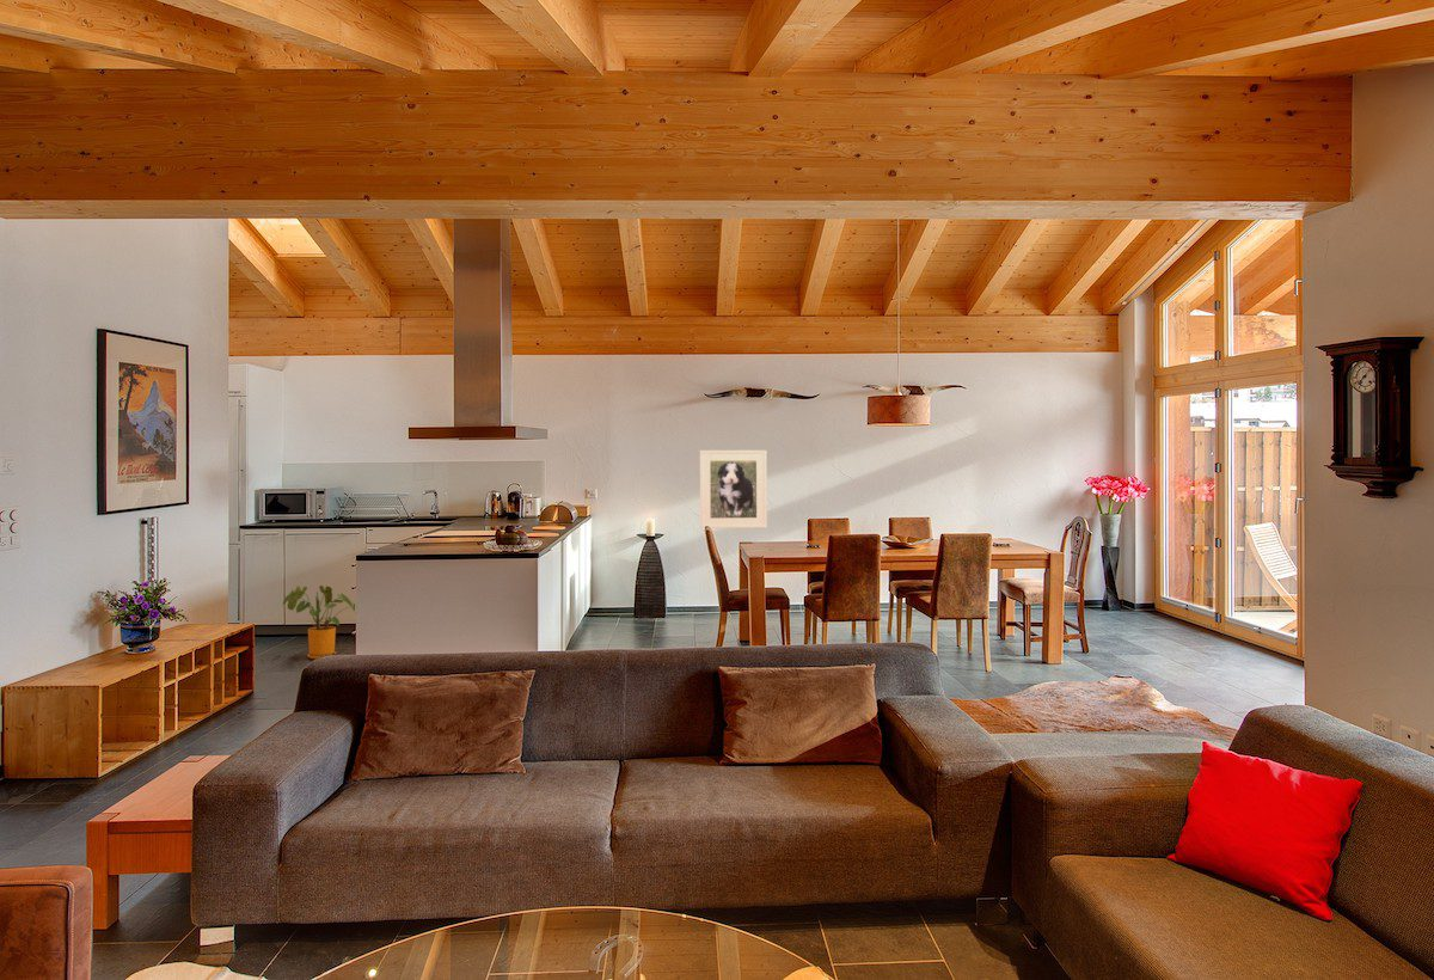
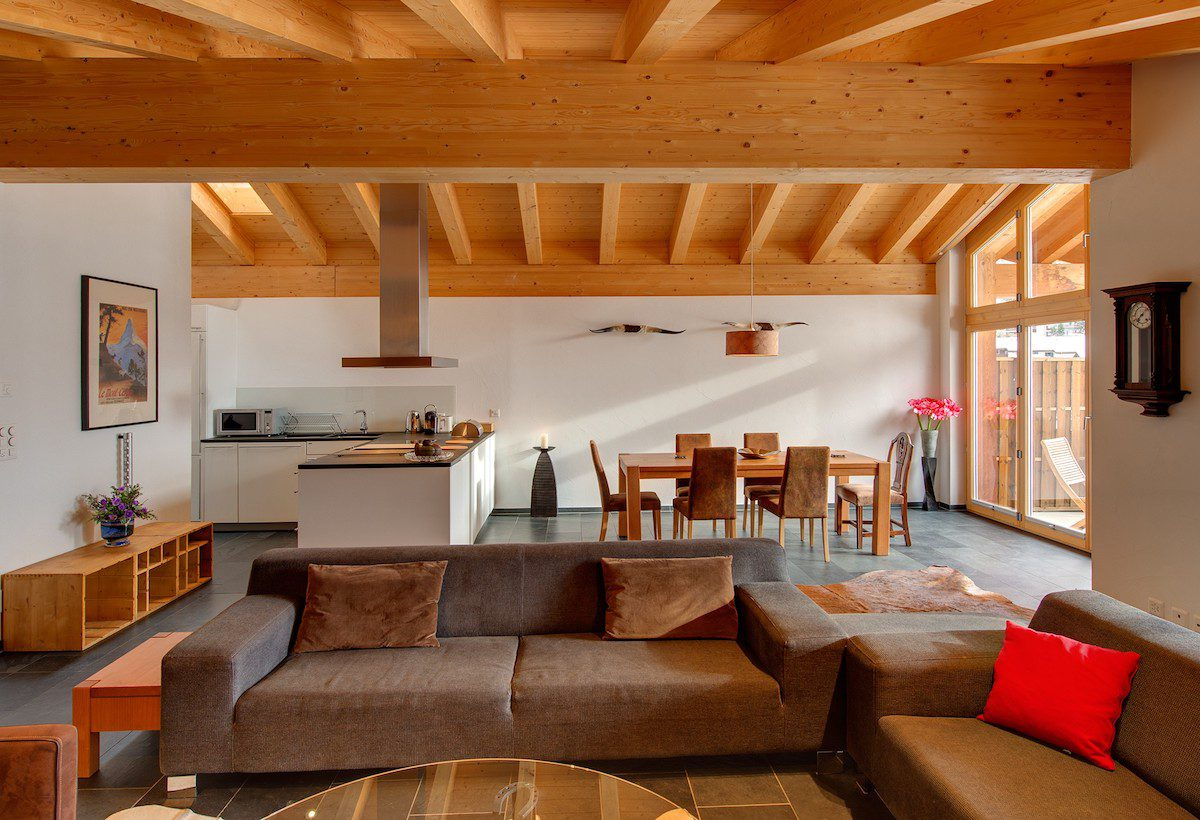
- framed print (733, 489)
- house plant (318, 621)
